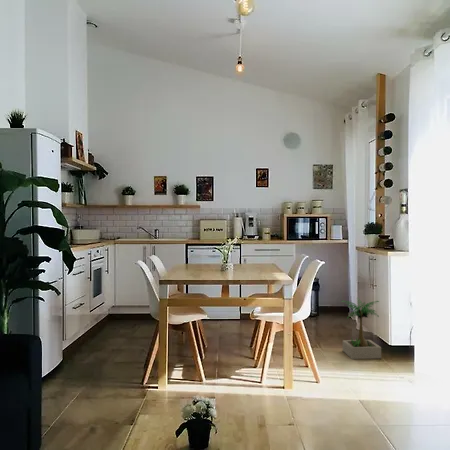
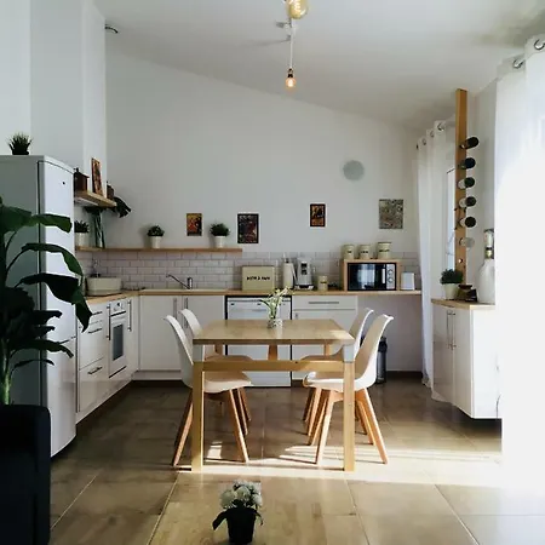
- potted plant (361, 327)
